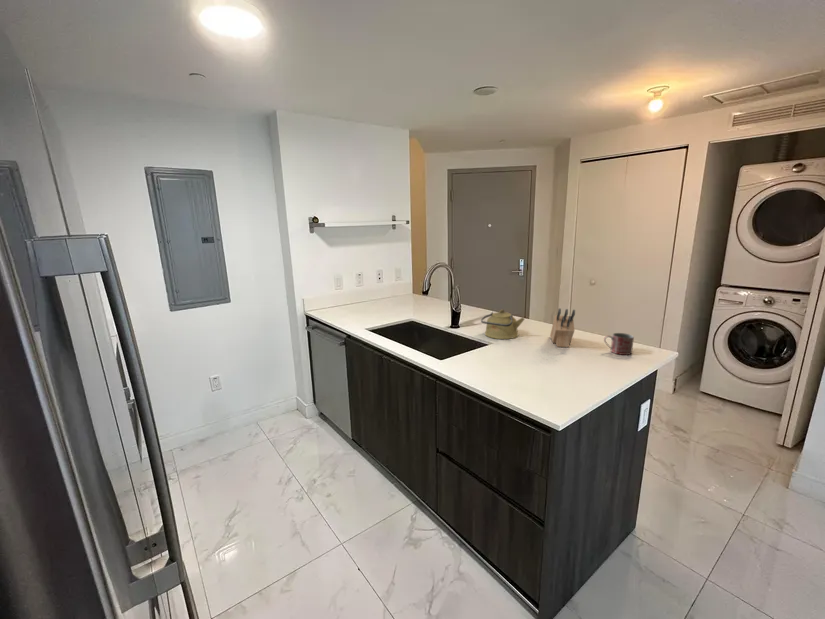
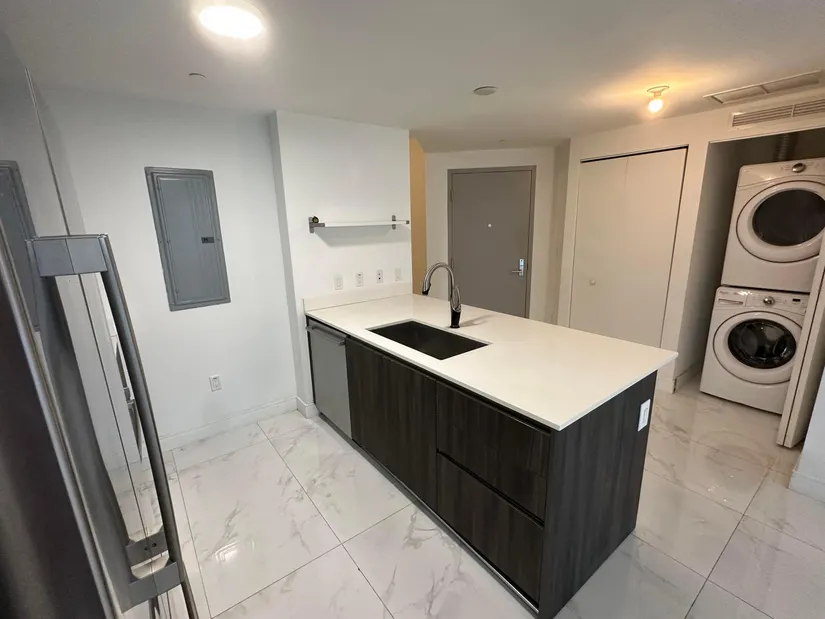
- knife block (562, 324)
- kettle (504, 322)
- mug (618, 343)
